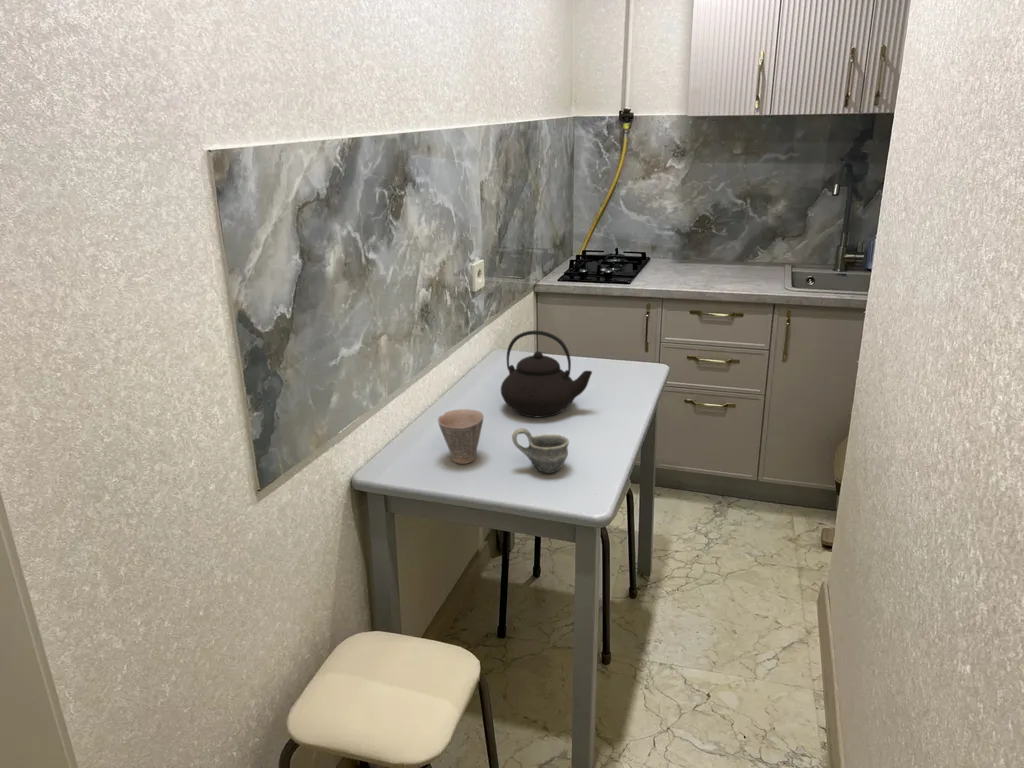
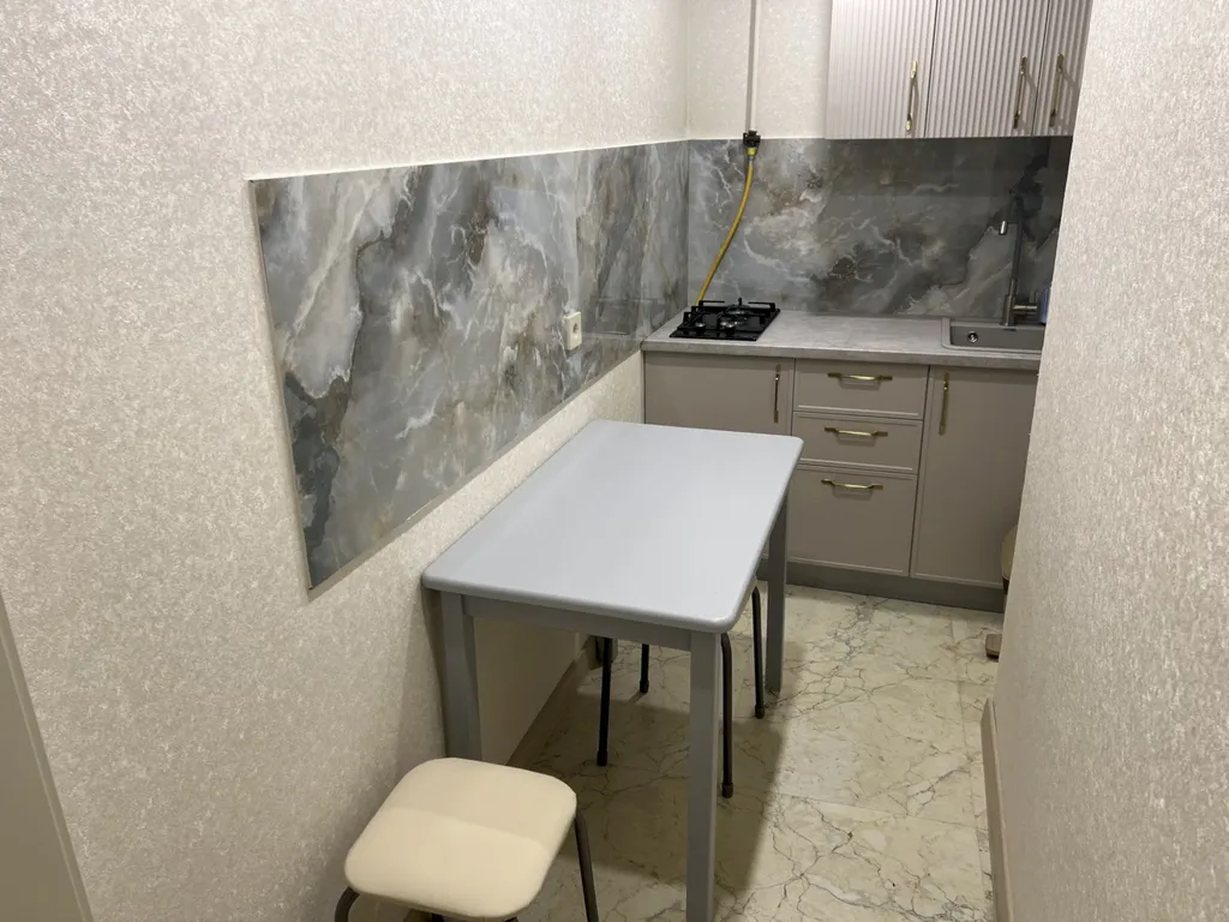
- teapot (546, 371)
- cup (543, 448)
- cup (461, 438)
